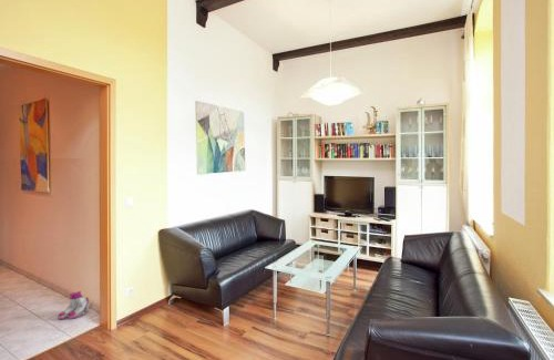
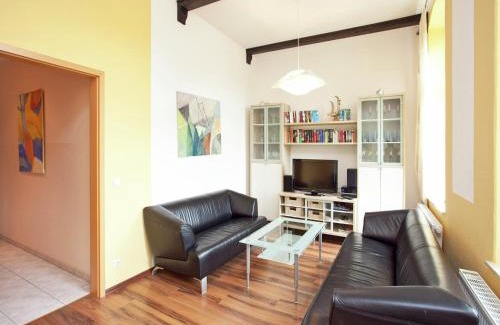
- boots (74, 304)
